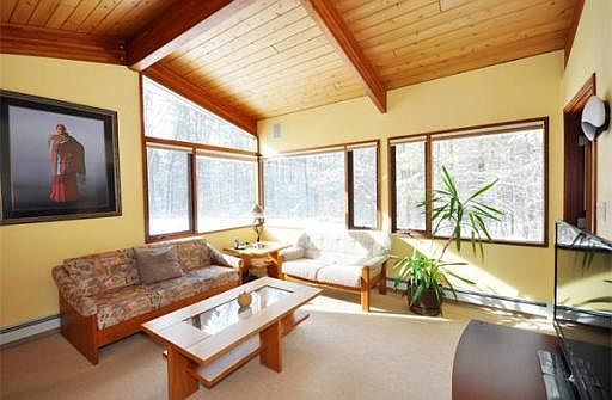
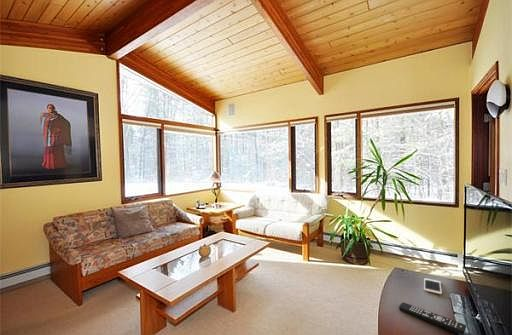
+ cell phone (432, 285)
+ remote control (430, 317)
